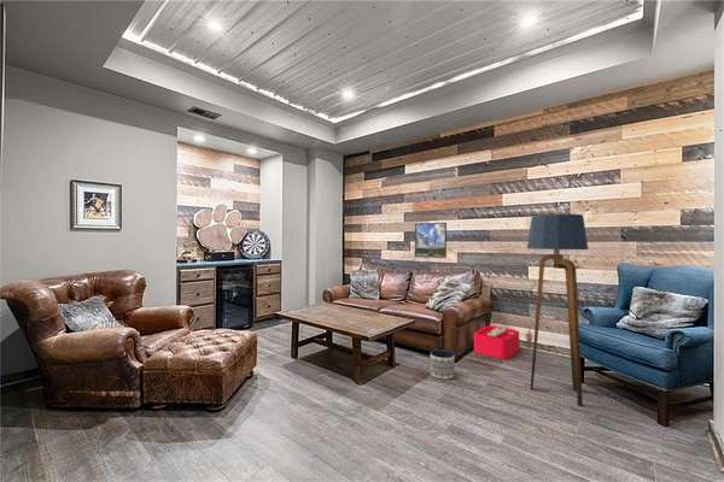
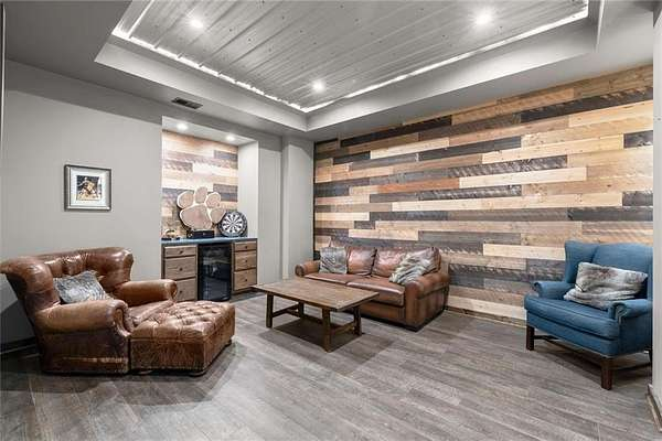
- storage bin (502, 340)
- floor lamp (567, 304)
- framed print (430, 240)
- planter (442, 364)
